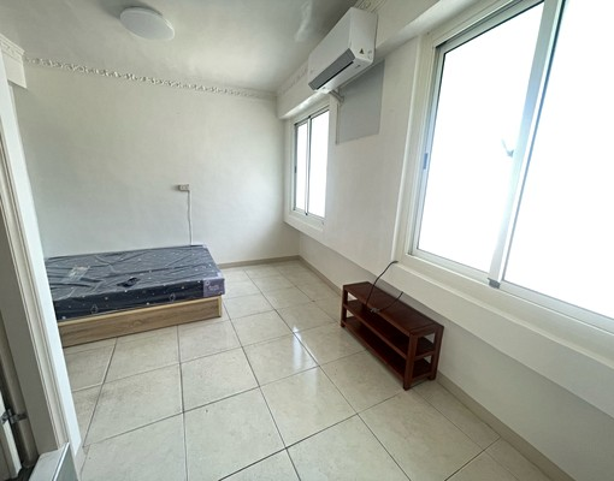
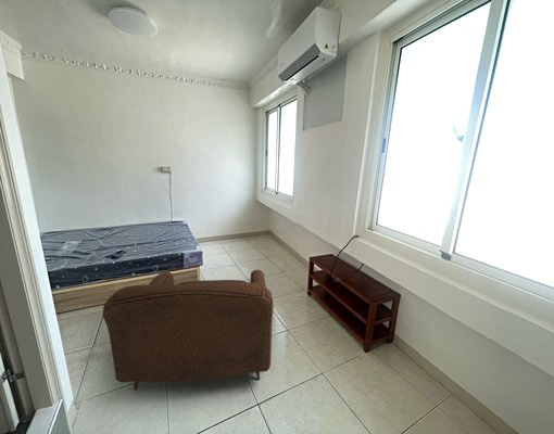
+ armchair (204, 305)
